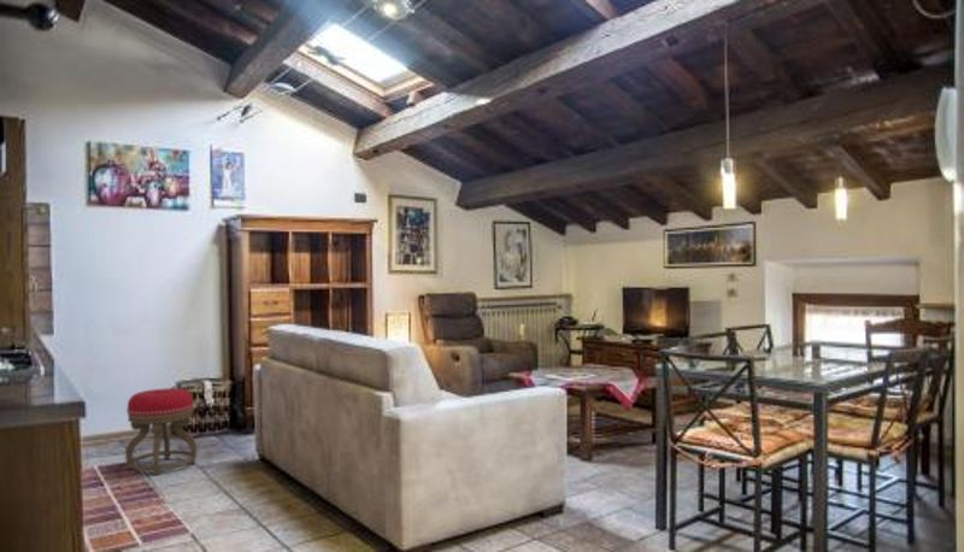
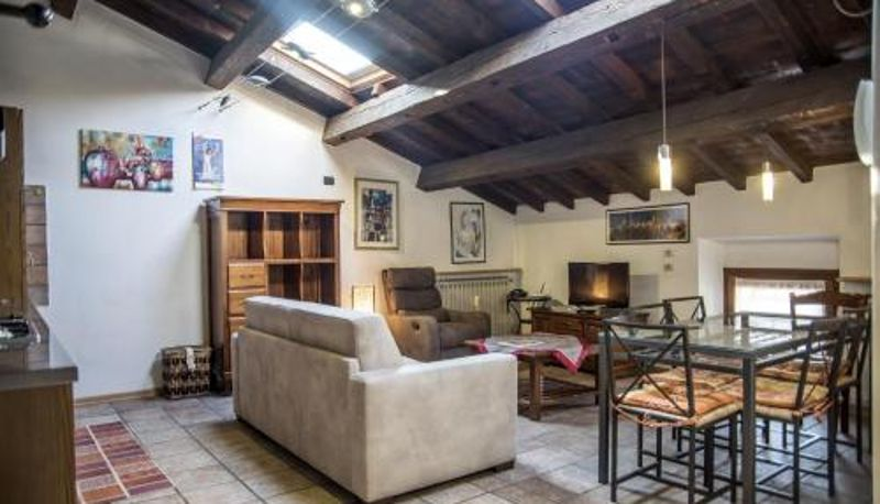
- stool (160, 428)
